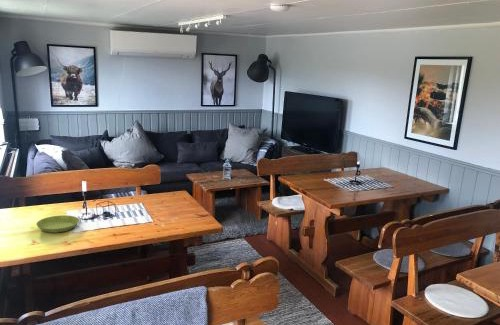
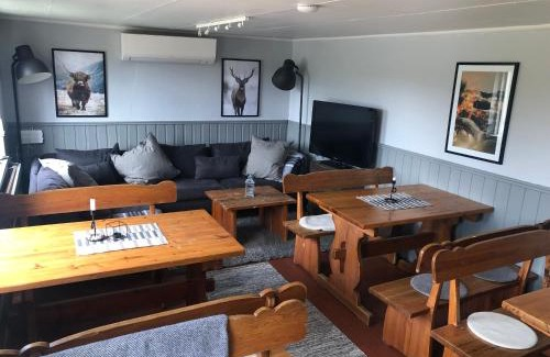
- saucer (58, 224)
